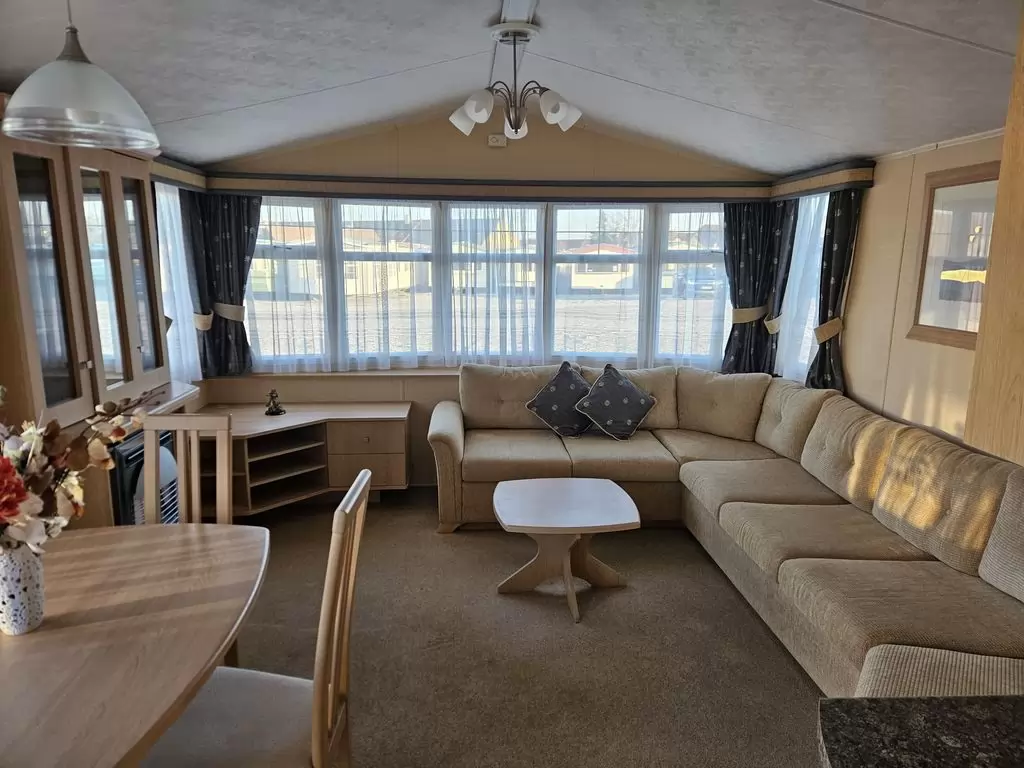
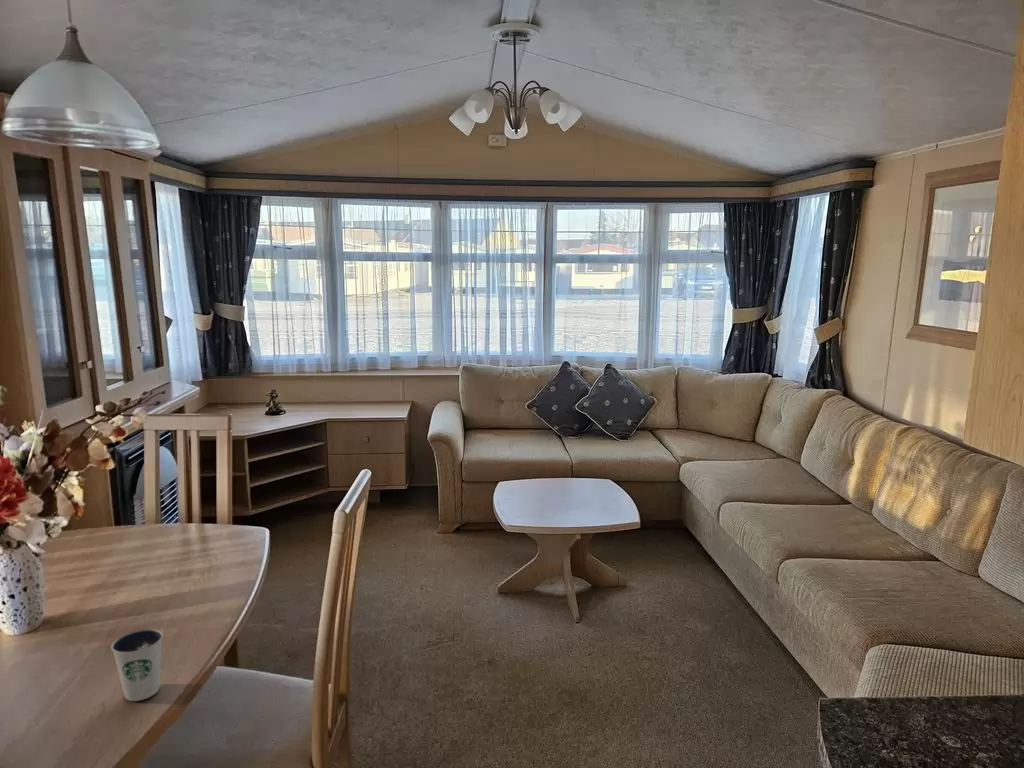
+ dixie cup (139, 666)
